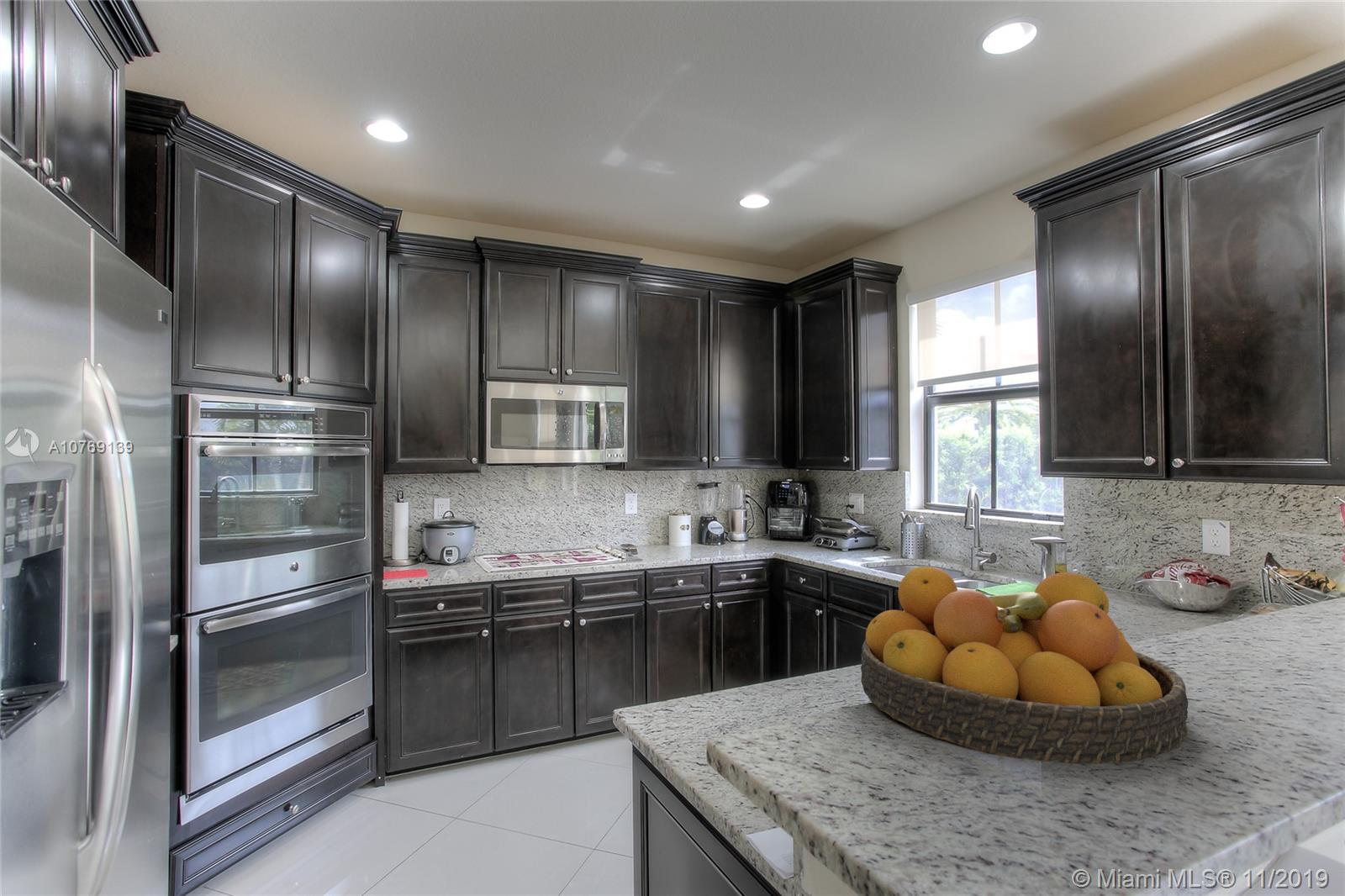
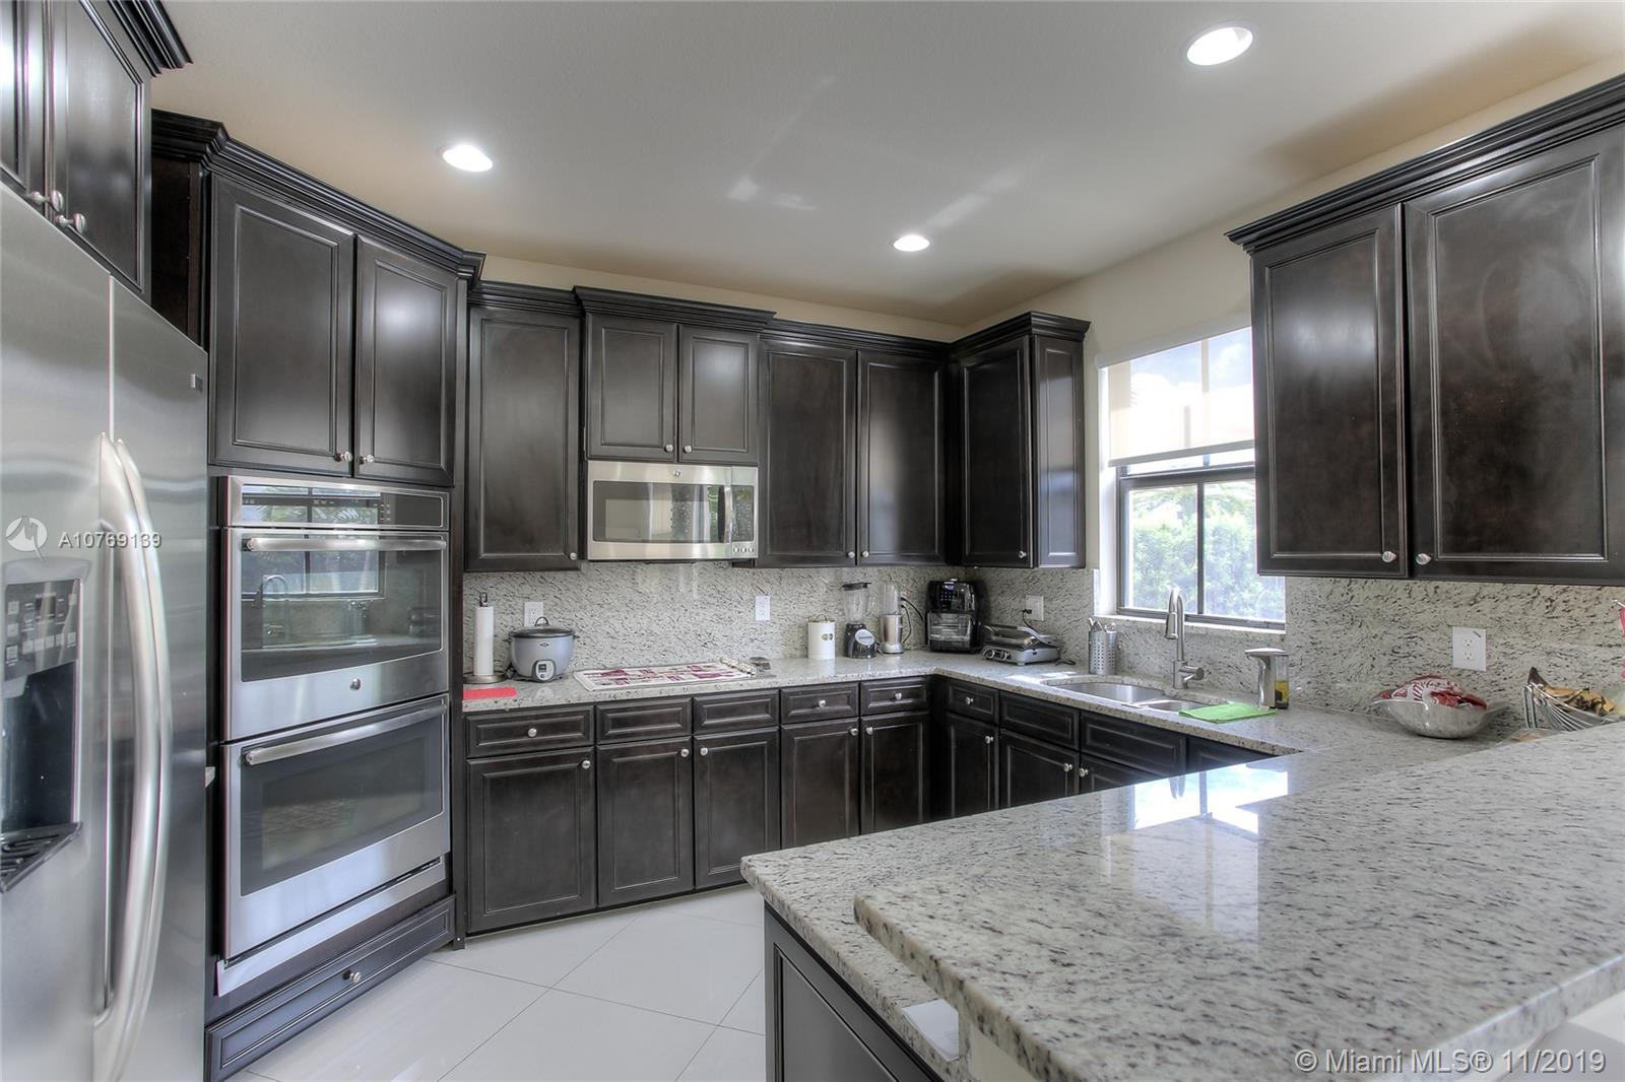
- fruit bowl (1005, 637)
